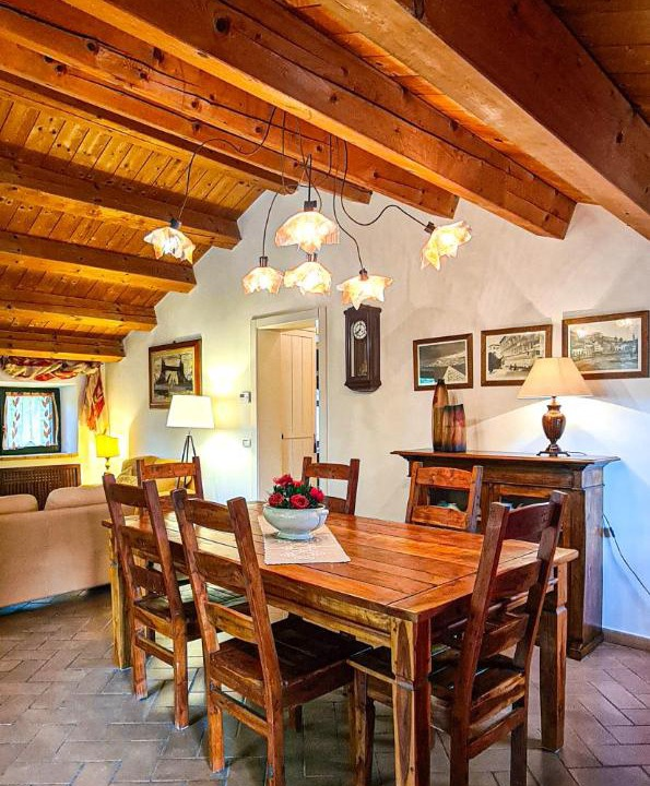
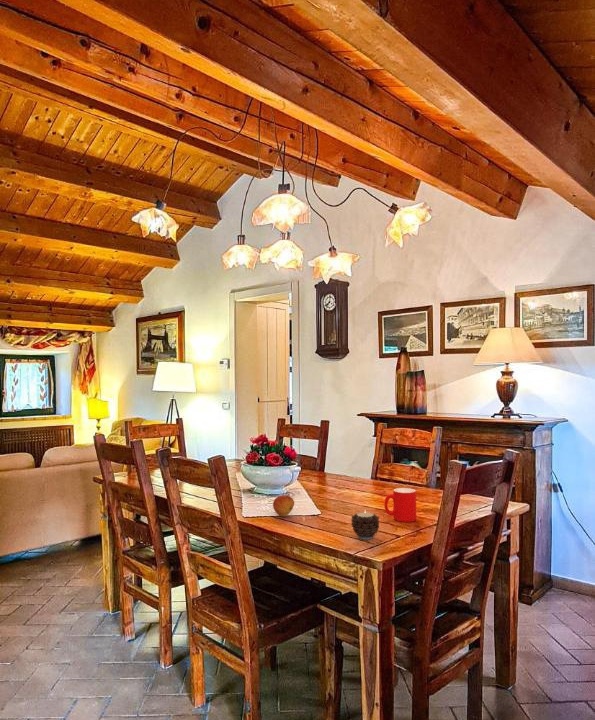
+ candle (365, 523)
+ fruit (283, 505)
+ cup (400, 504)
